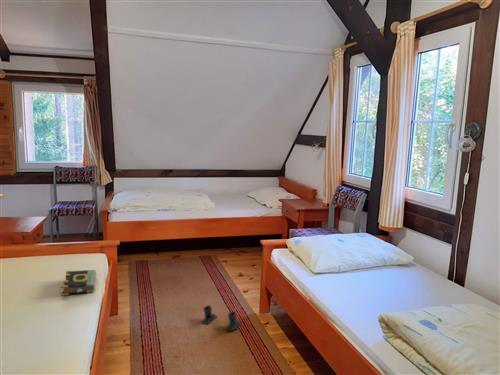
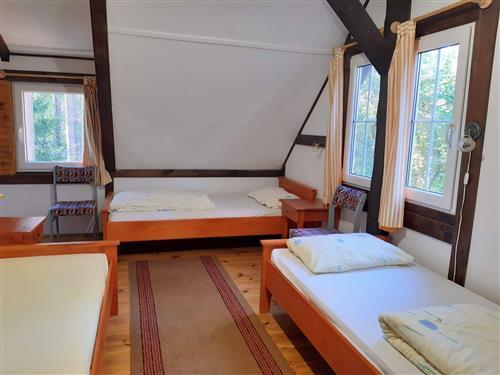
- boots (215, 316)
- book (79, 282)
